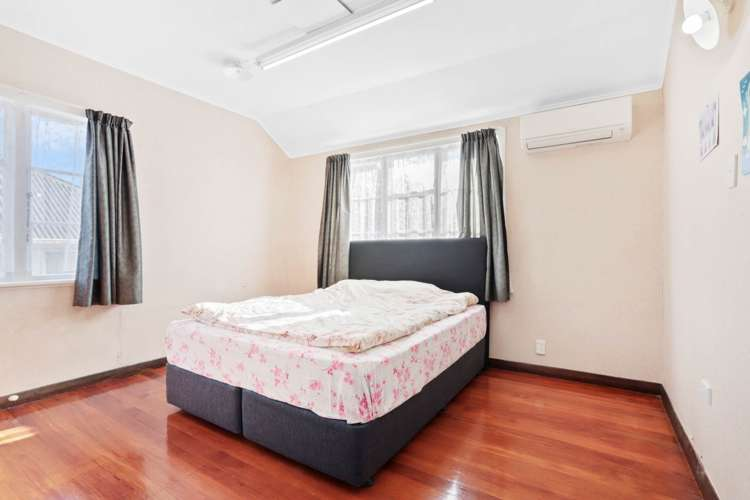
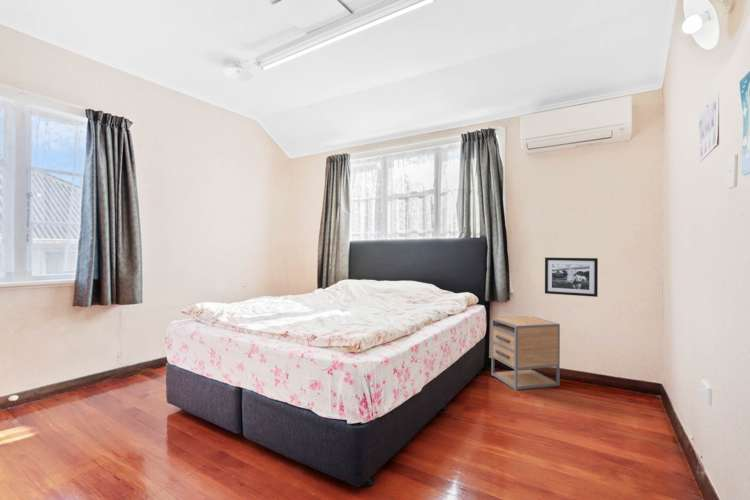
+ picture frame (570, 276)
+ nightstand (524, 350)
